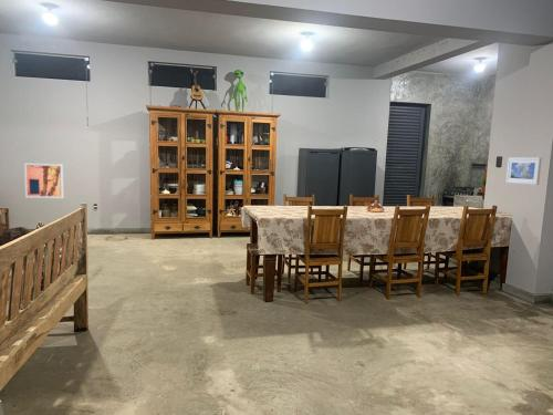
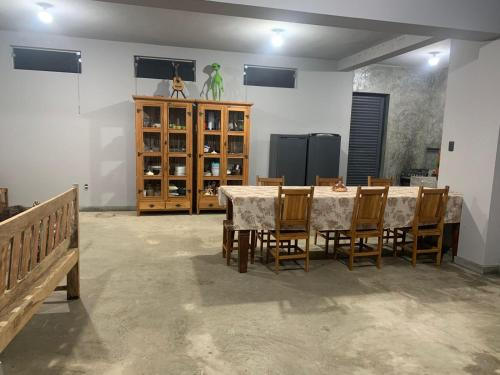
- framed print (522, 170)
- wall art (44, 180)
